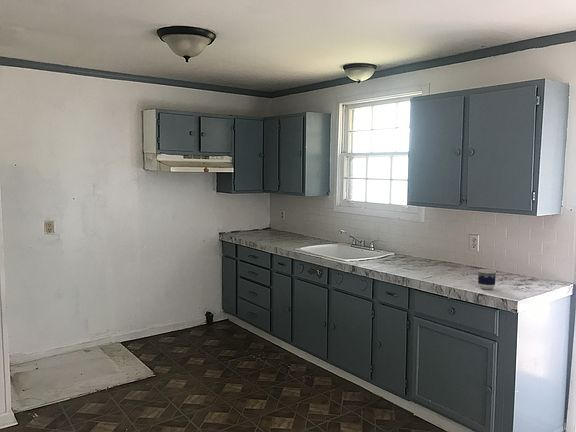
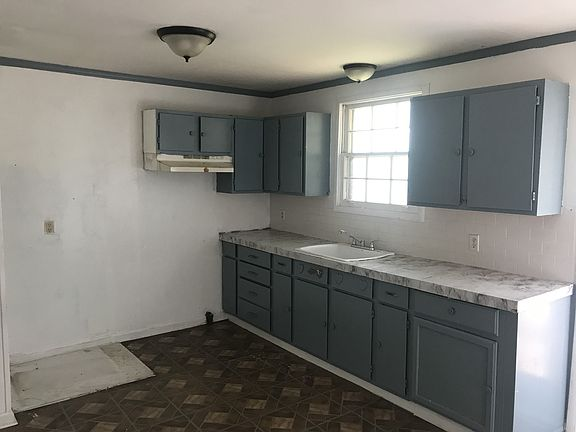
- cup (487, 279)
